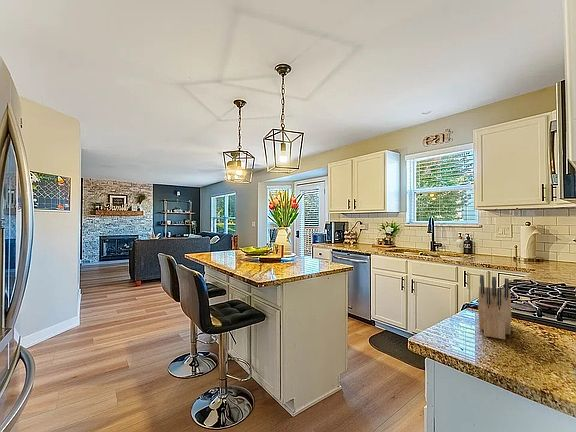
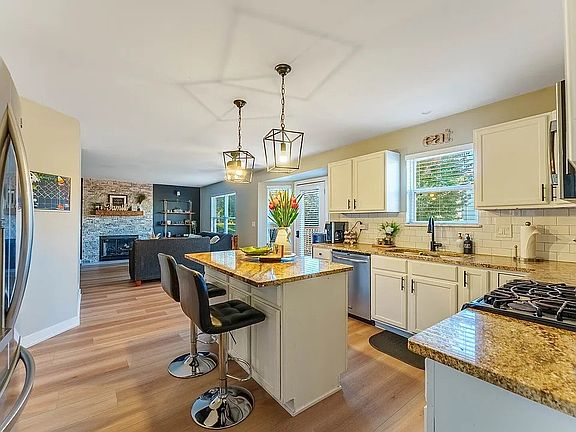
- knife block (494, 301)
